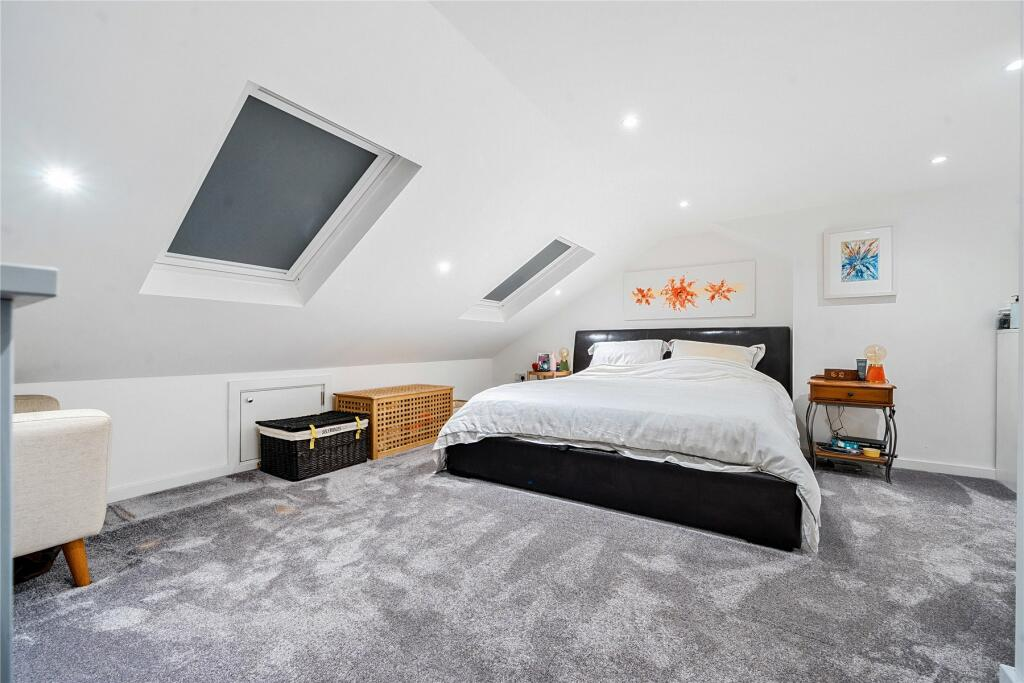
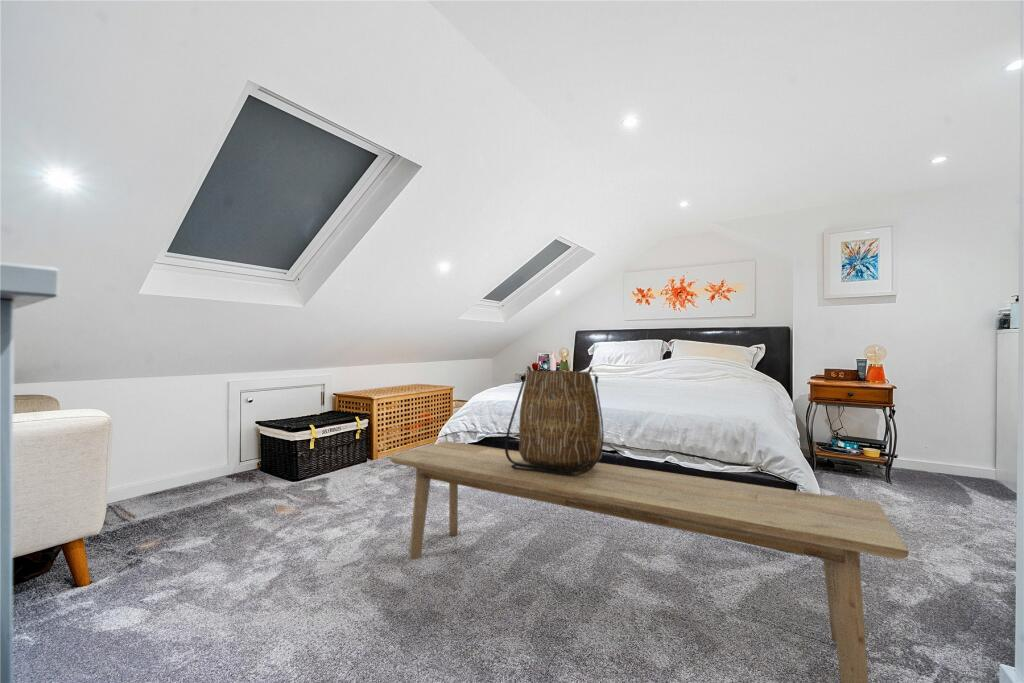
+ bench (595, 512)
+ tote bag (557, 415)
